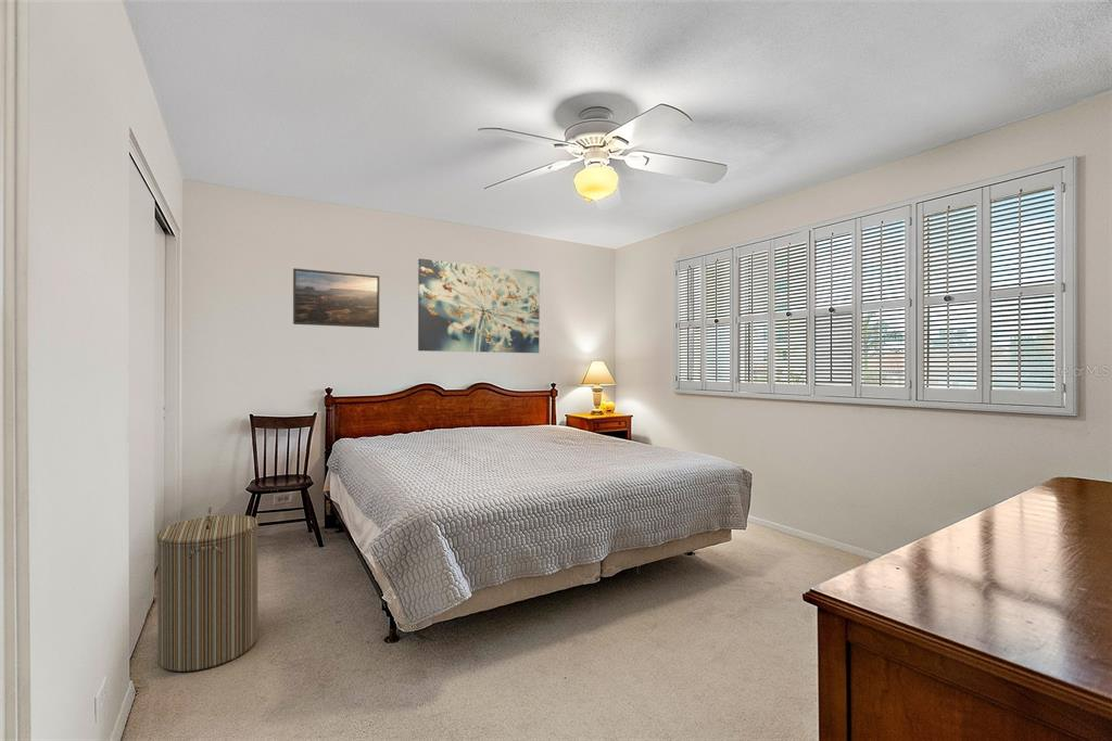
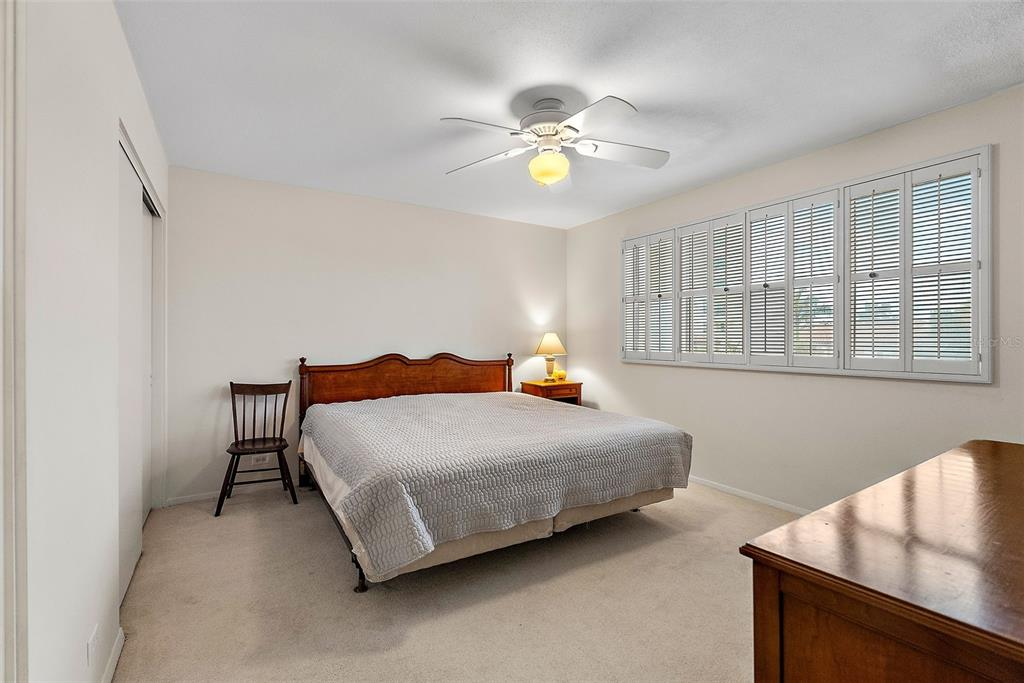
- wall art (482, 308)
- laundry hamper (210, 577)
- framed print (338, 298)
